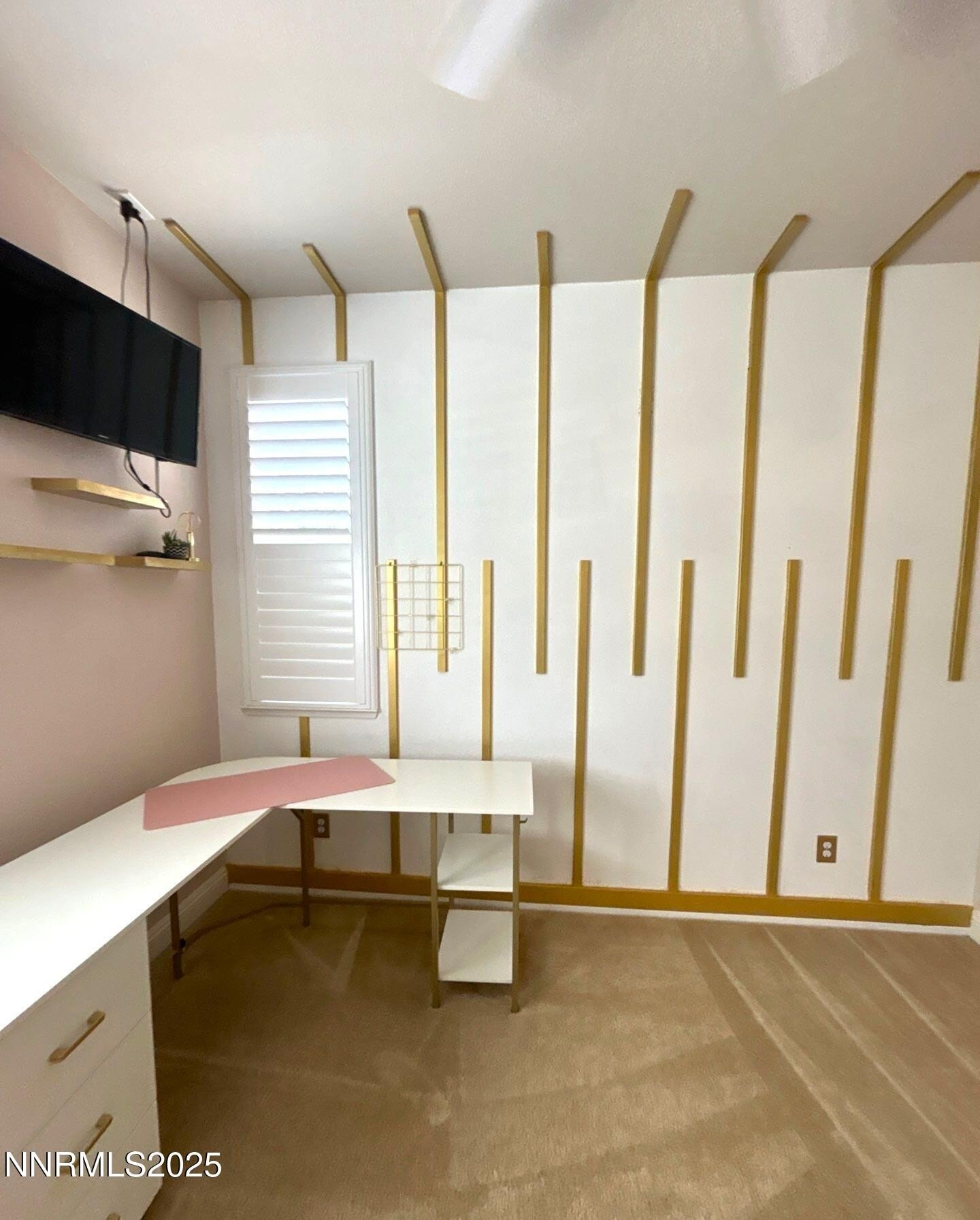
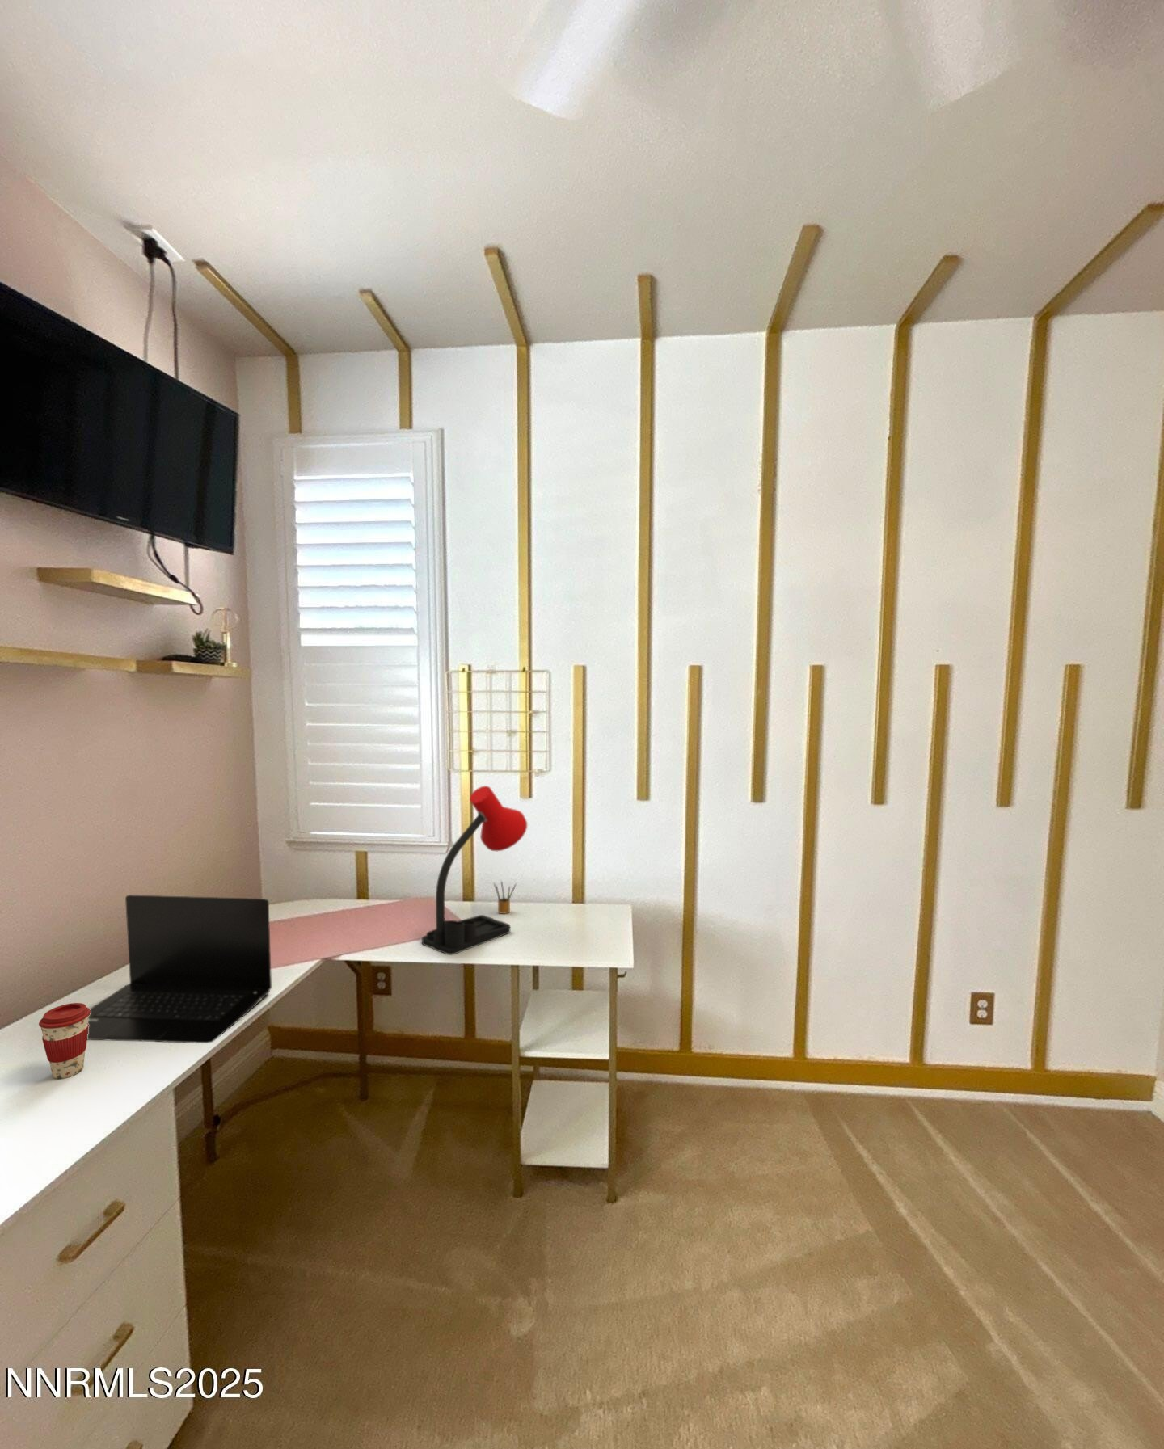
+ coffee cup (67, 1040)
+ pencil box (504, 897)
+ laptop (165, 964)
+ desk lamp (488, 848)
